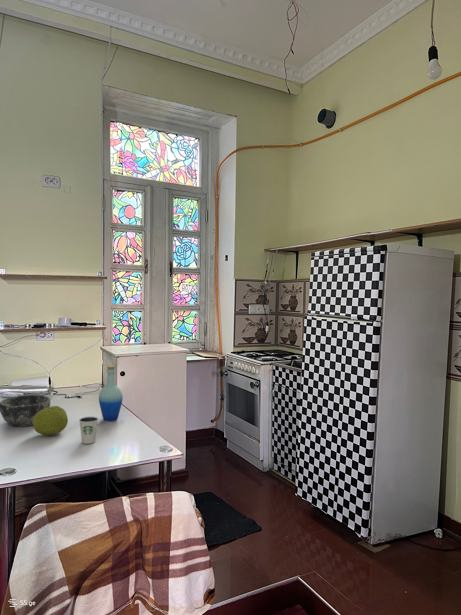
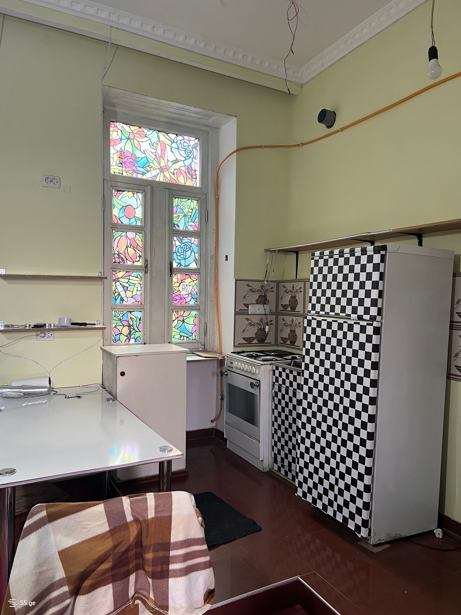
- dixie cup (88, 430)
- bottle (110, 392)
- bowl (25, 411)
- fruit (50, 420)
